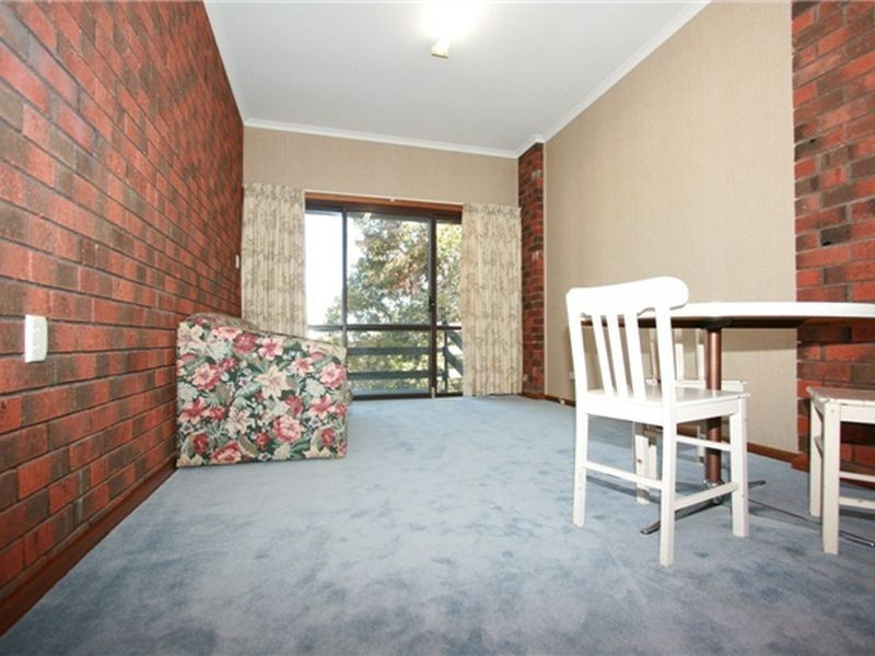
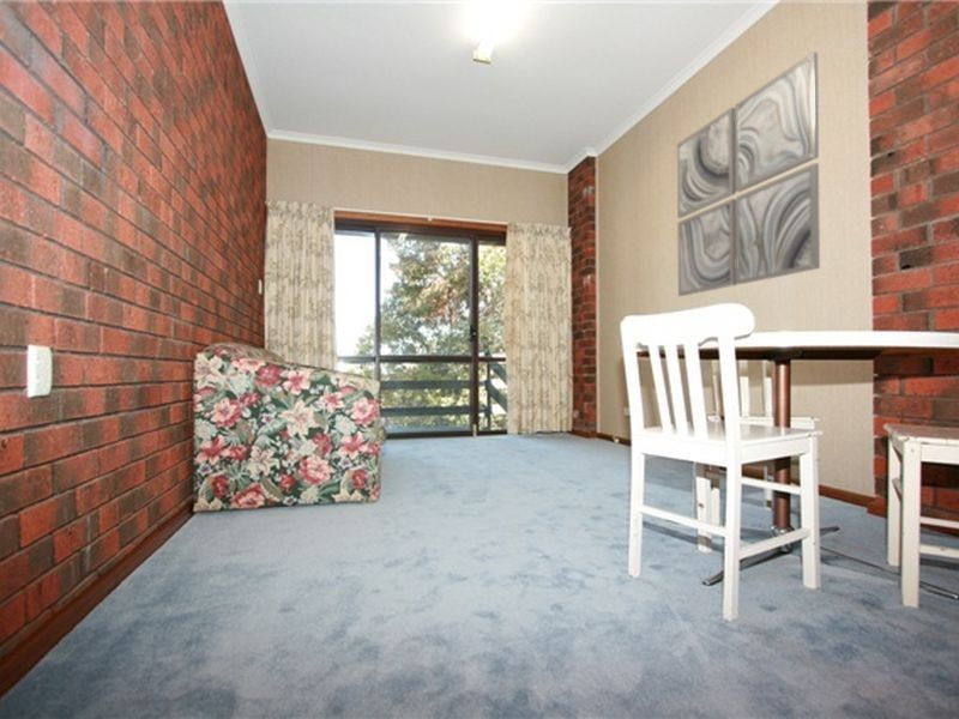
+ wall art (736, 197)
